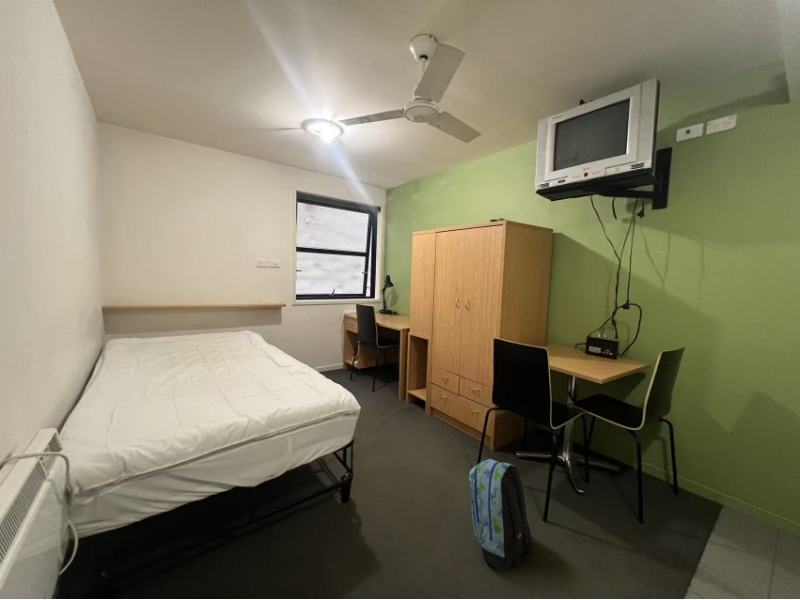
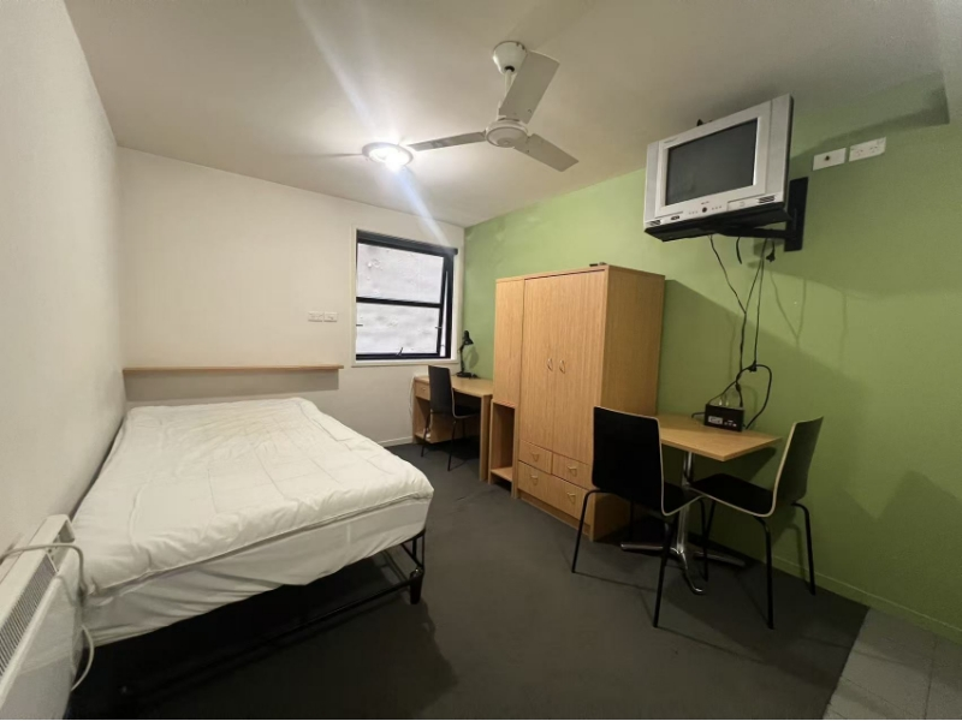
- backpack (499, 503)
